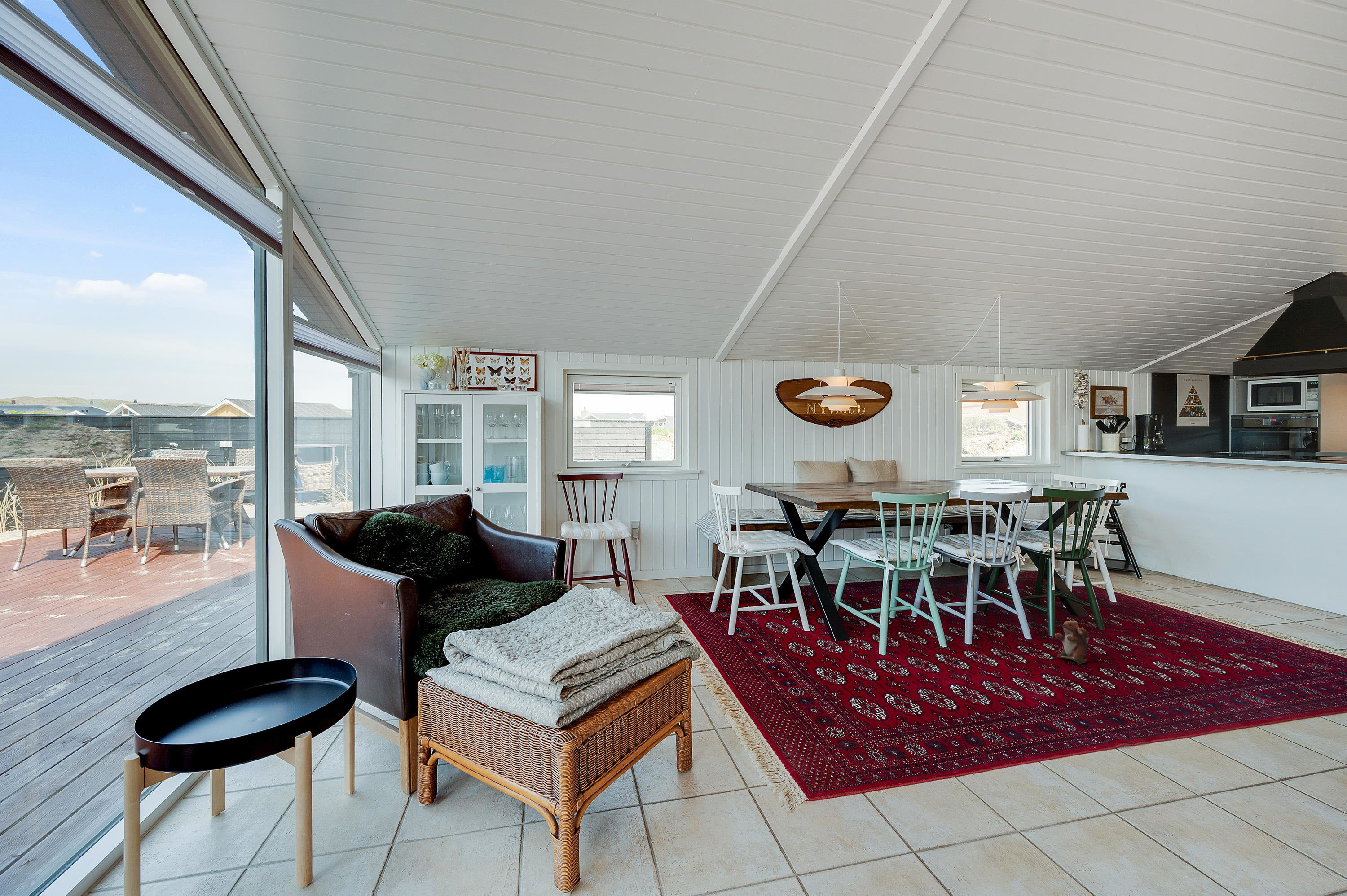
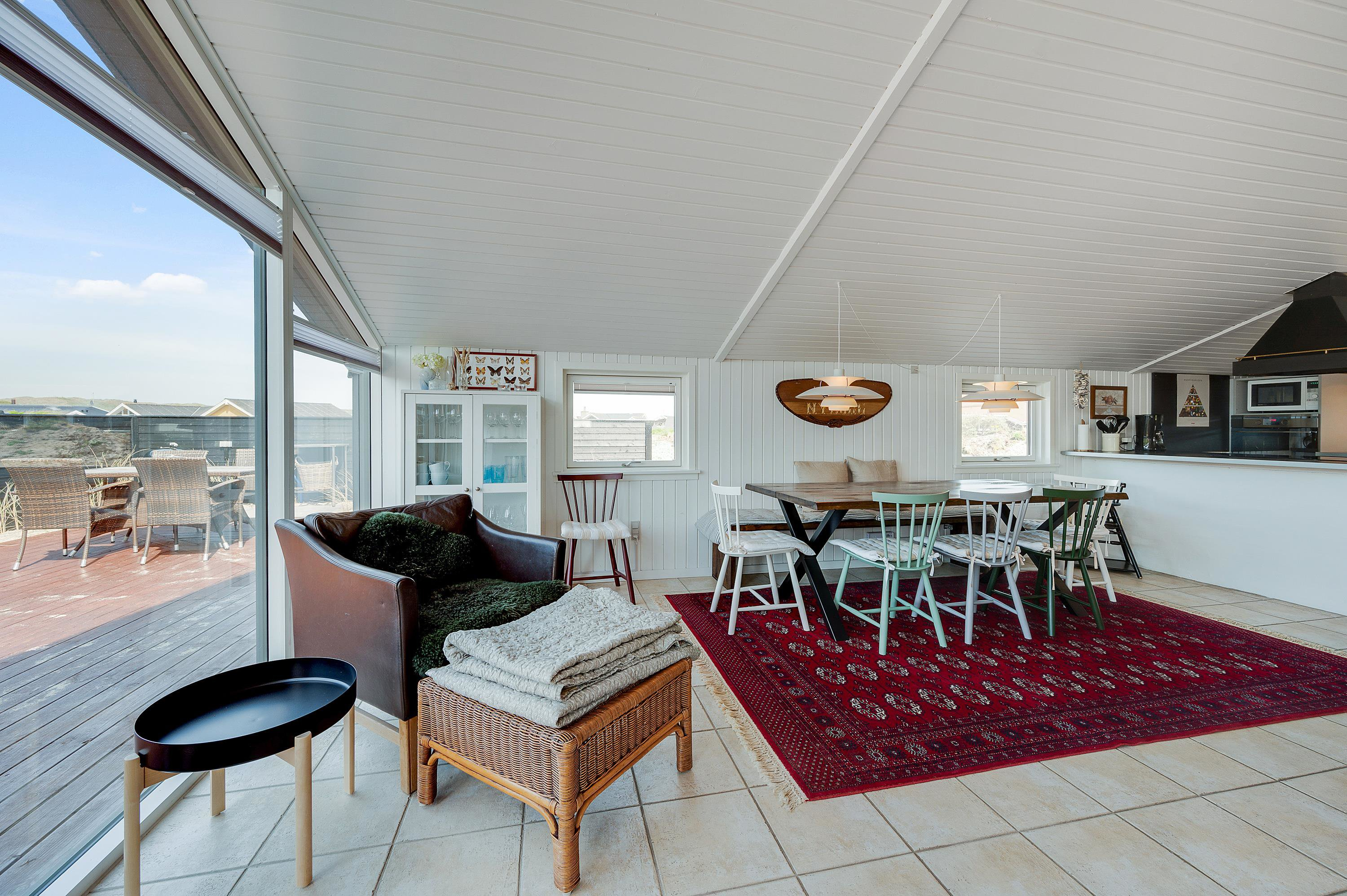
- plush toy (1072, 640)
